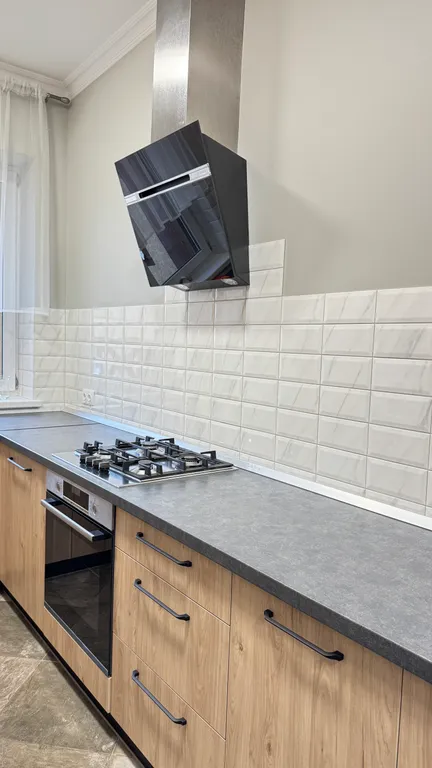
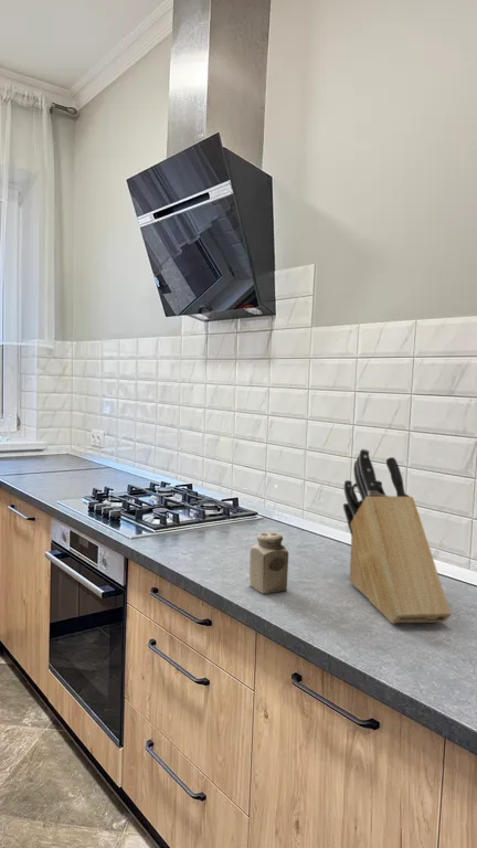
+ salt shaker (268, 560)
+ knife block (390, 526)
